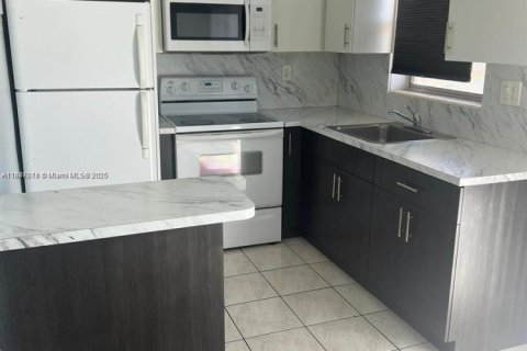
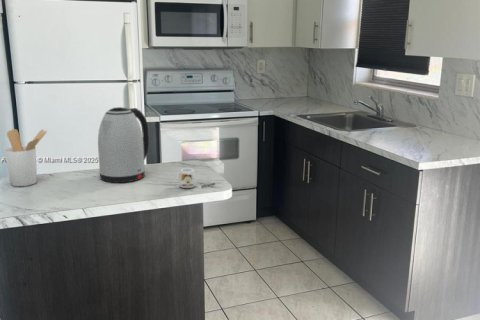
+ mug (194, 176)
+ utensil holder (28, 156)
+ kettle (126, 141)
